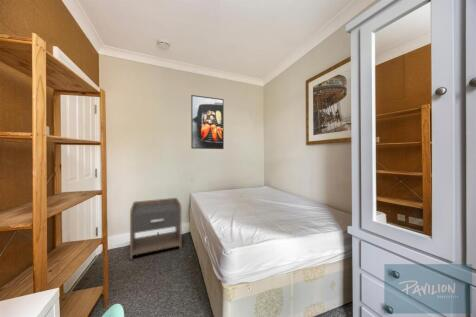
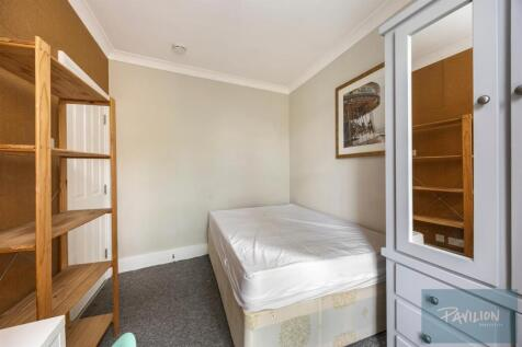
- nightstand (156, 224)
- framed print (207, 123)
